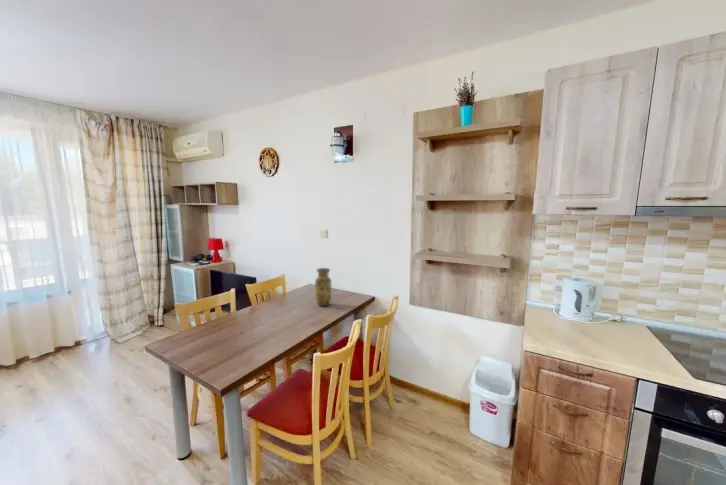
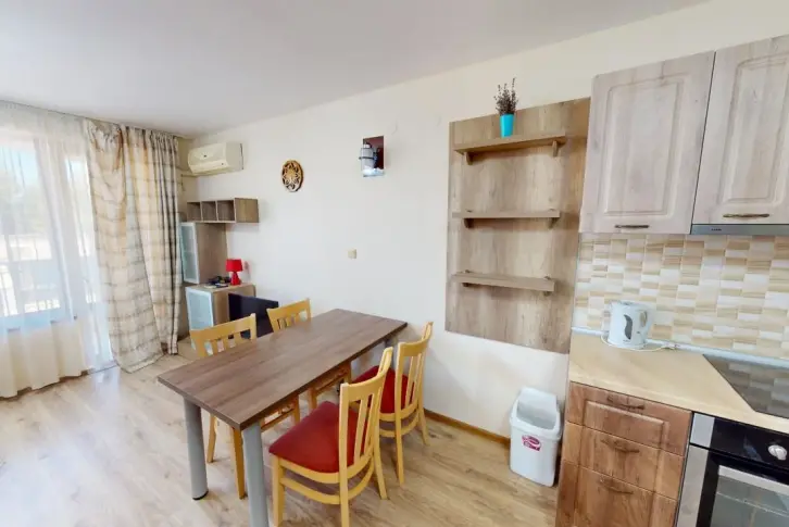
- vase (323, 287)
